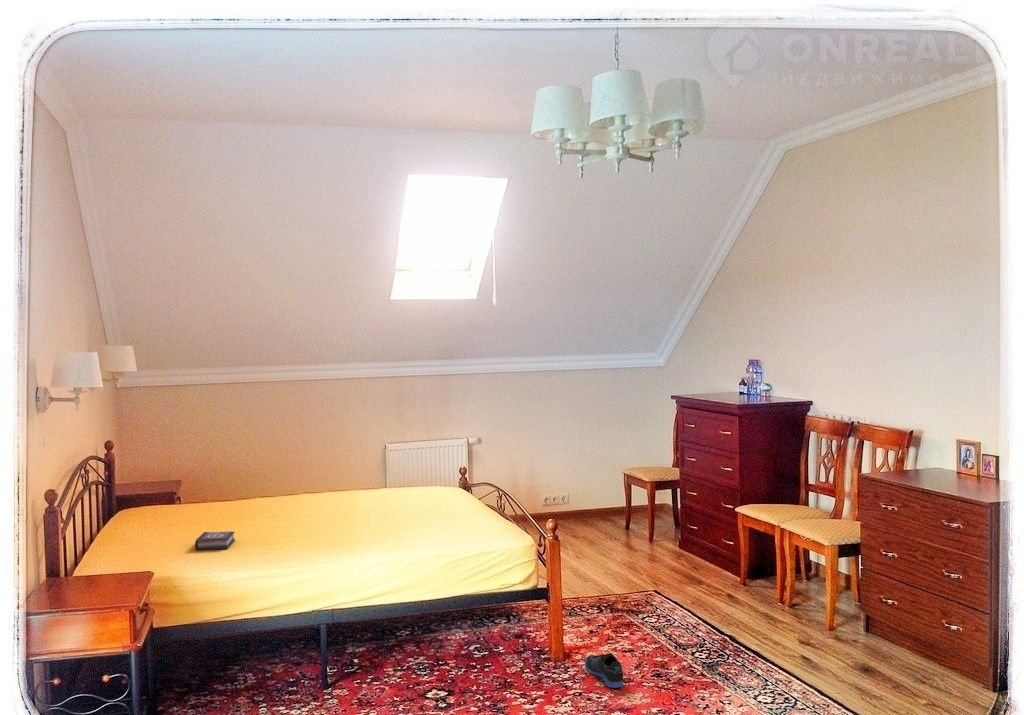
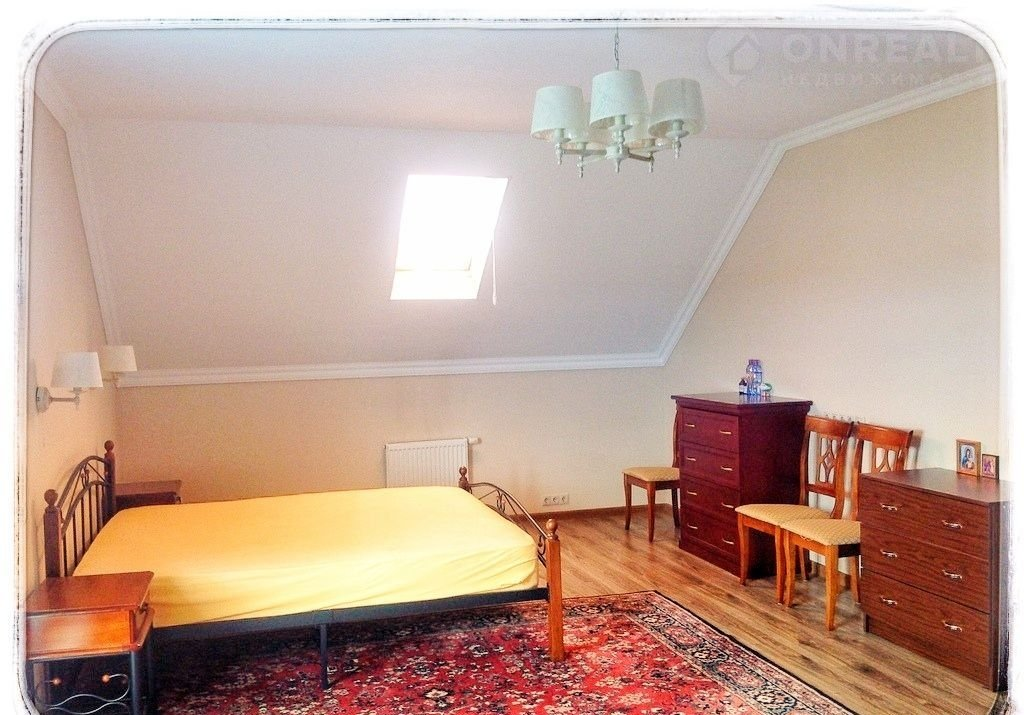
- book (215, 539)
- sneaker (604, 663)
